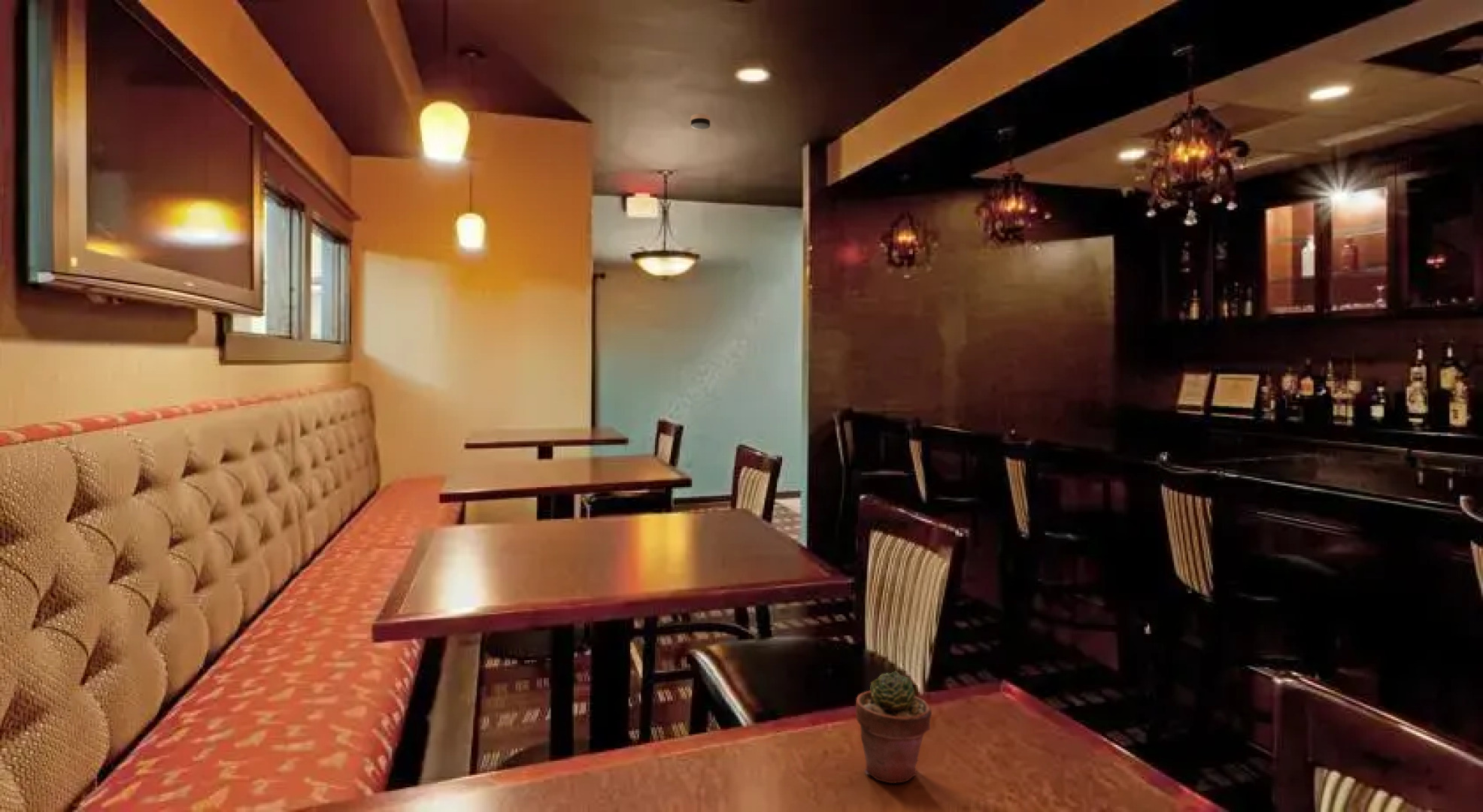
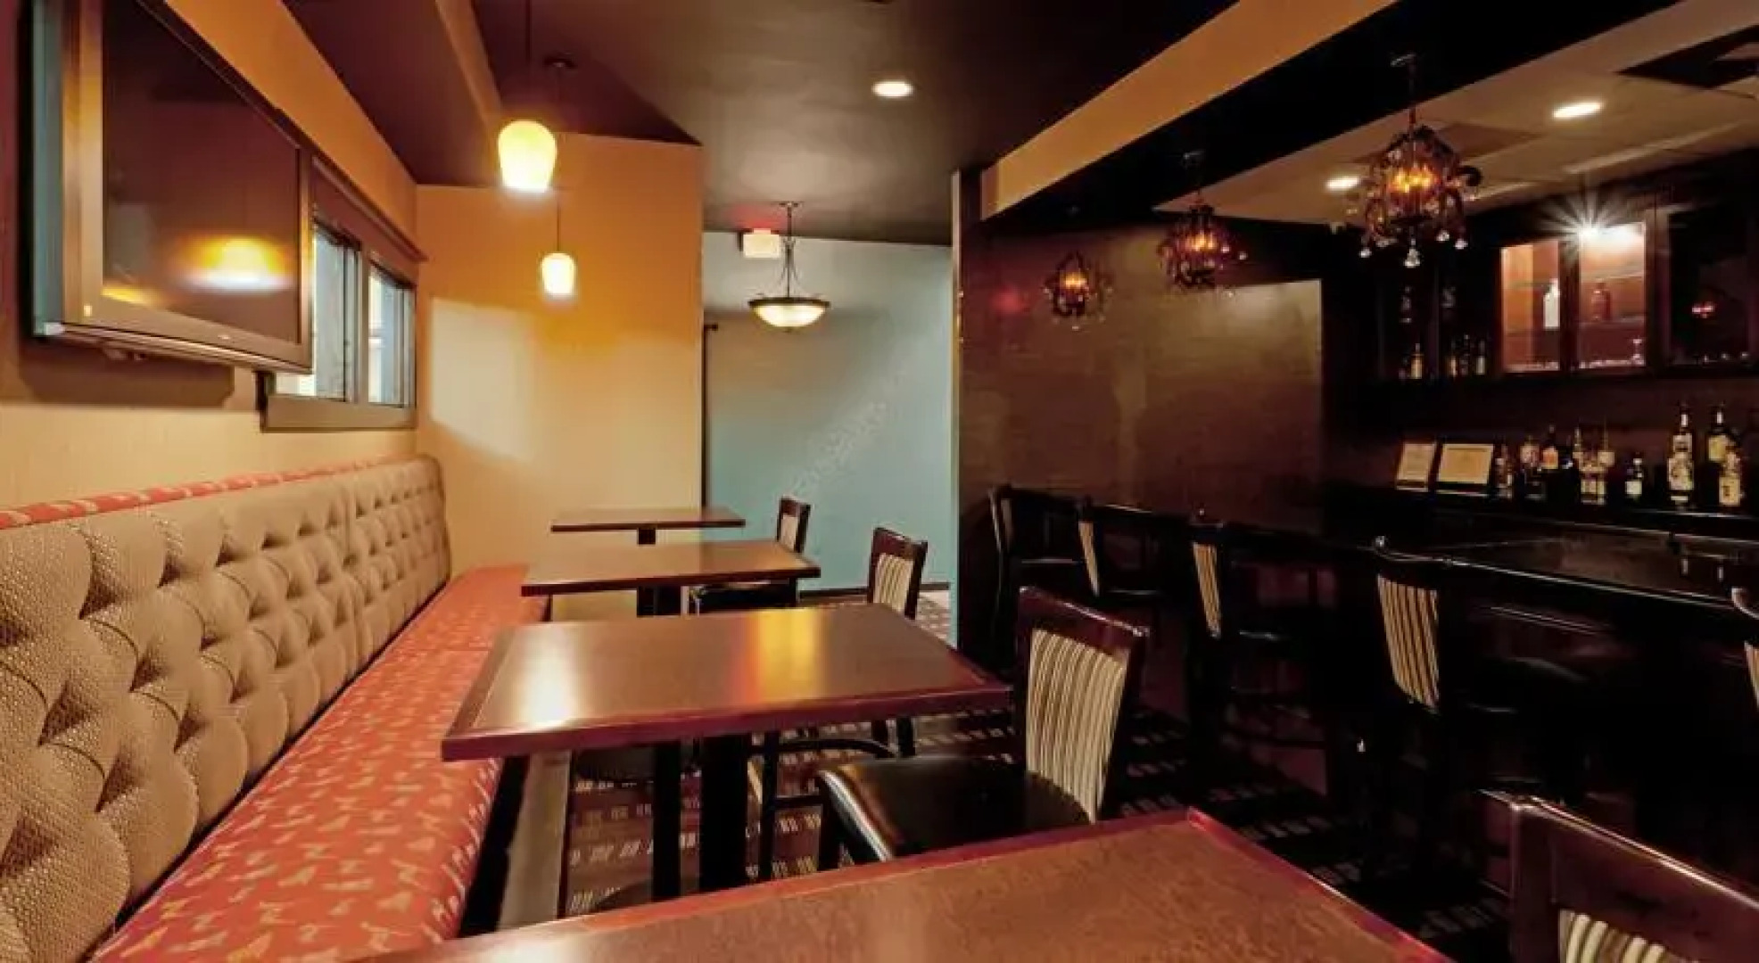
- potted succulent (892, 723)
- smoke detector (700, 121)
